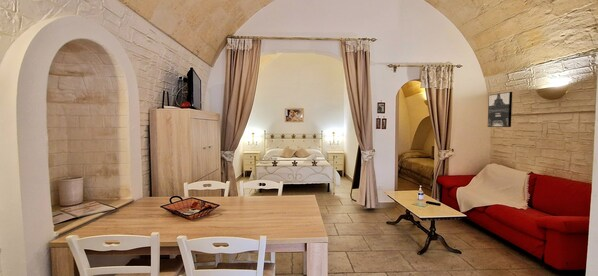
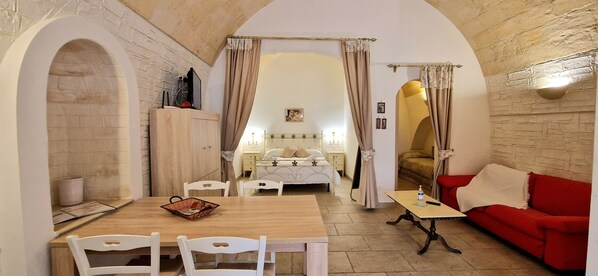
- wall art (499, 110)
